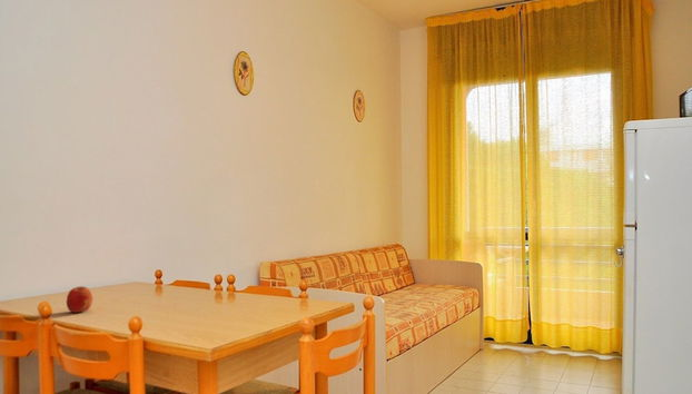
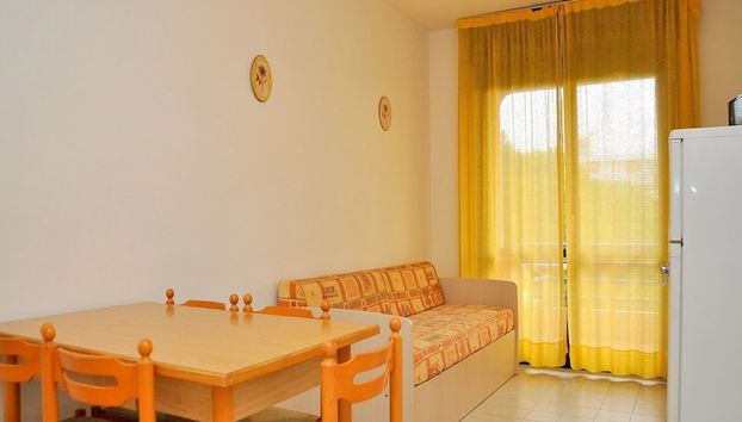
- fruit (79, 298)
